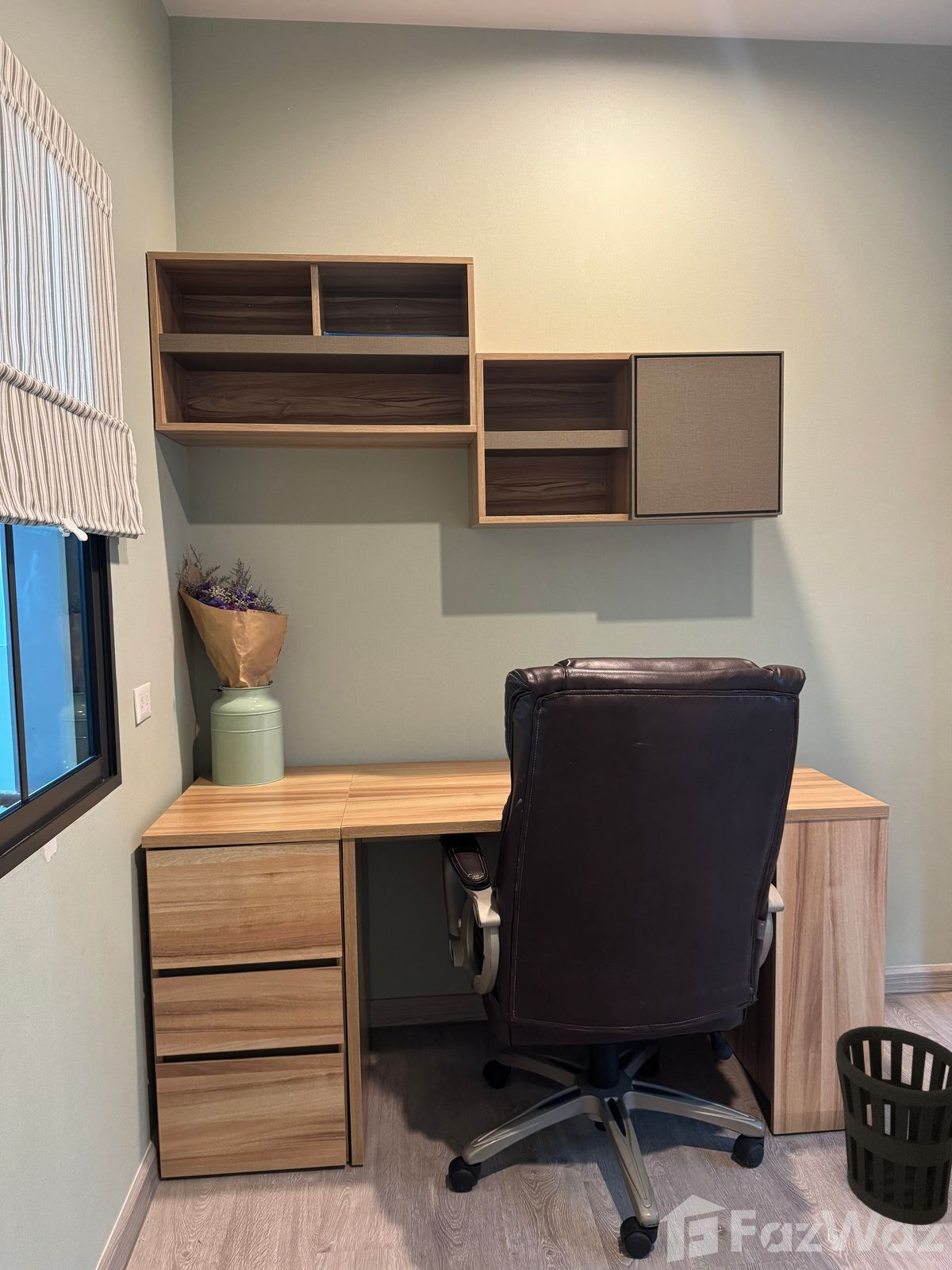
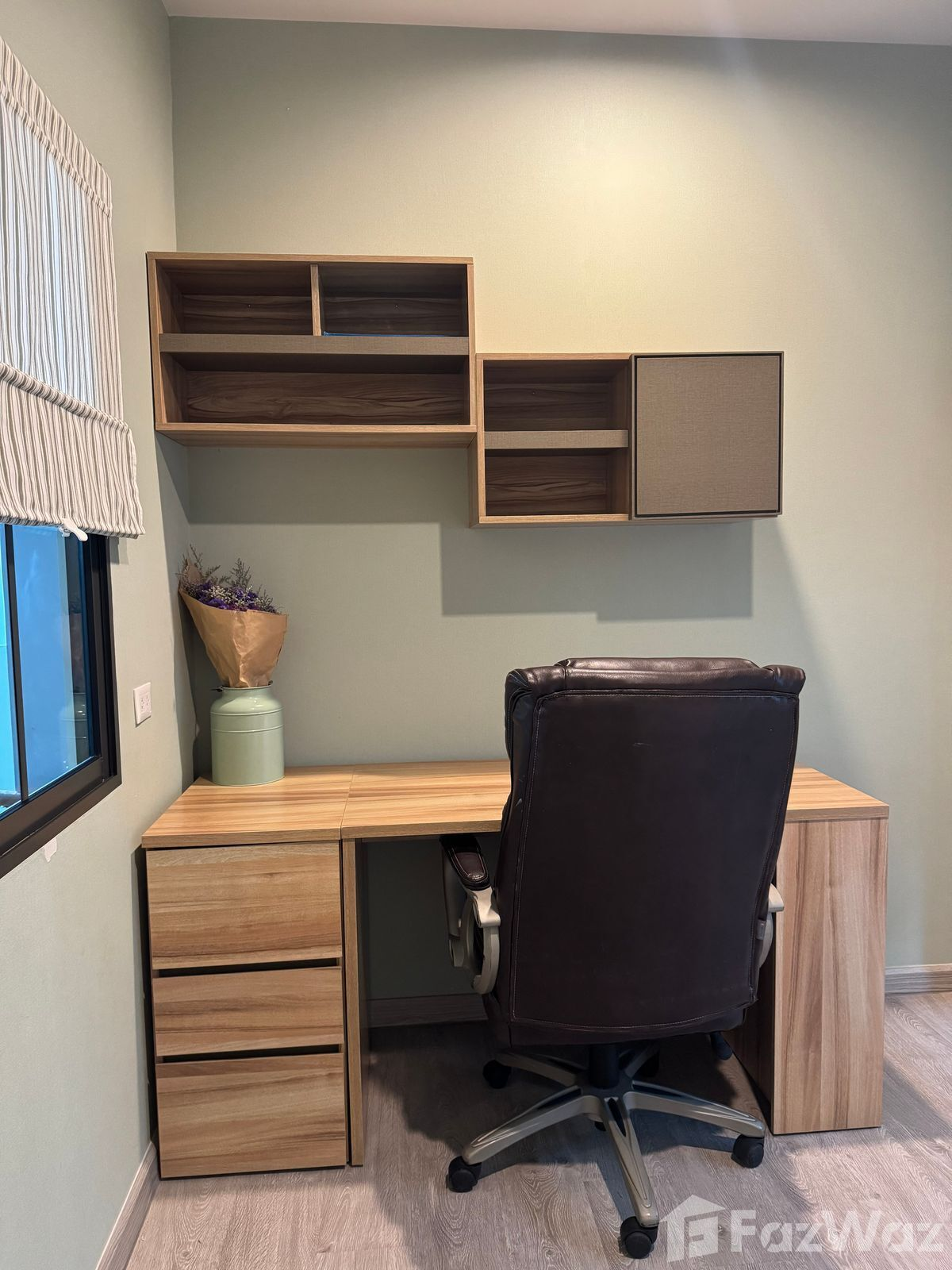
- wastebasket (897, 1123)
